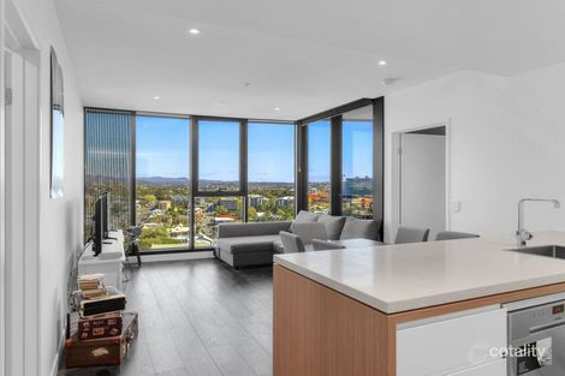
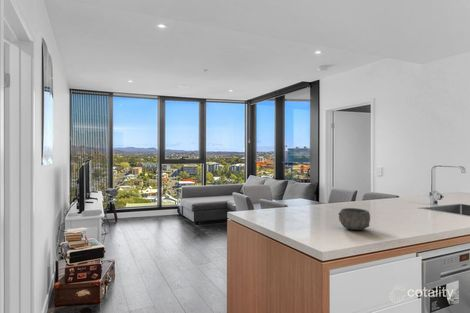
+ bowl (354, 219)
